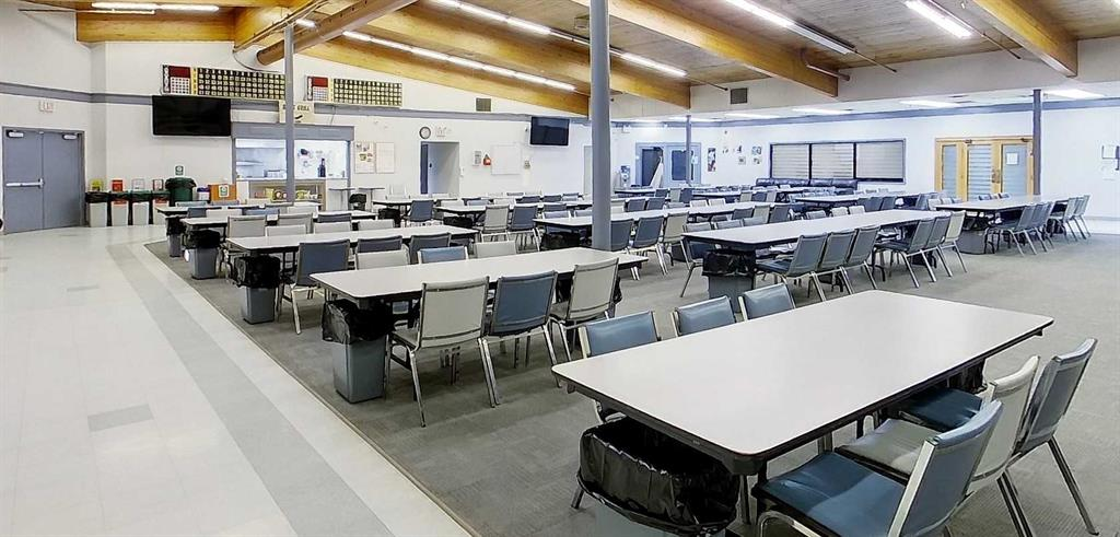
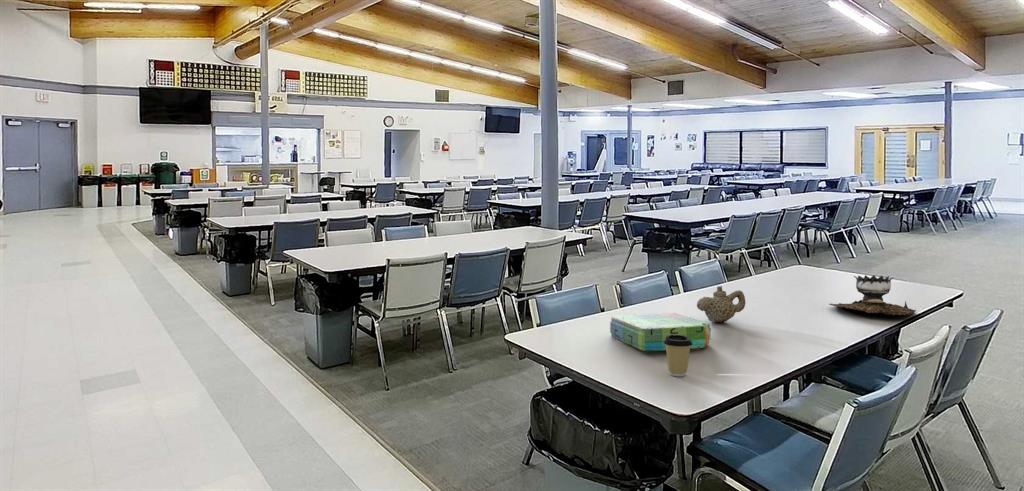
+ brazier (873, 294)
+ coffee cup (677, 355)
+ board game (661, 330)
+ teapot (720, 303)
